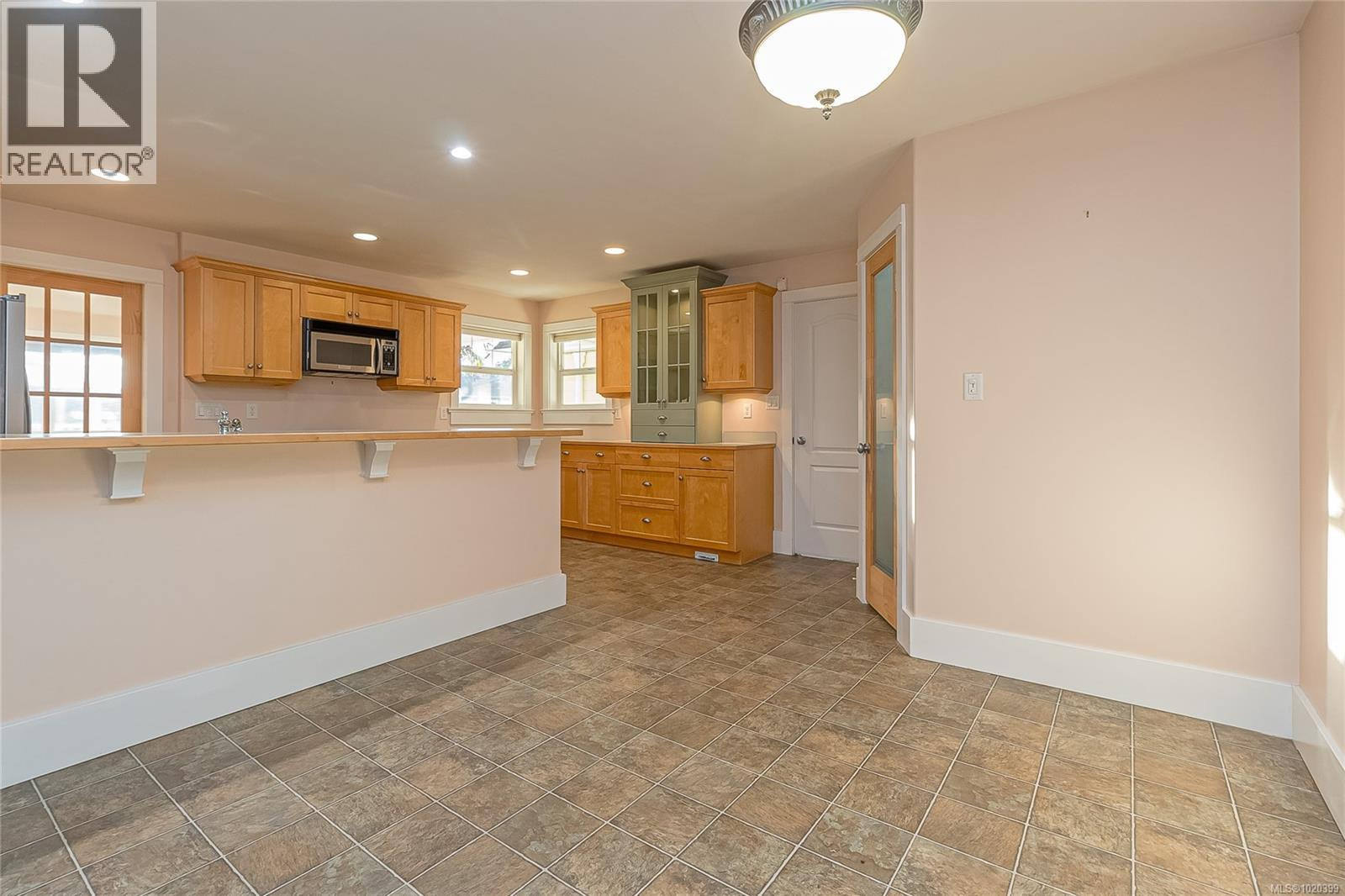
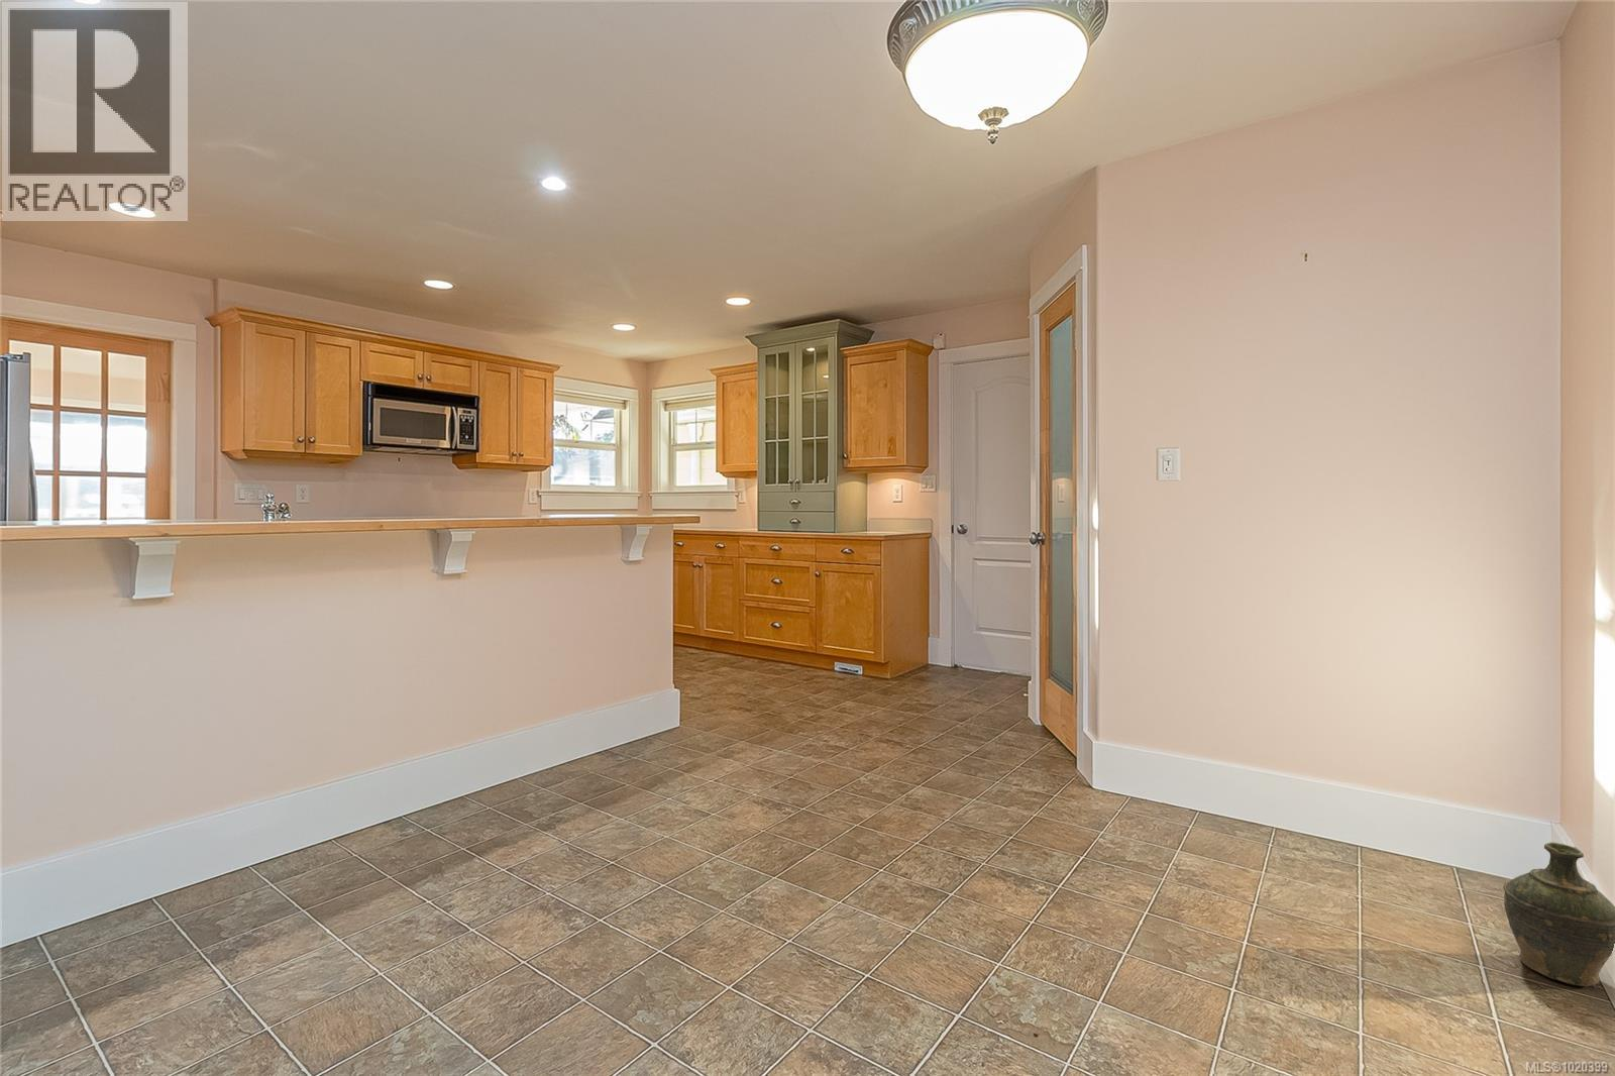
+ ceramic jug (1561, 909)
